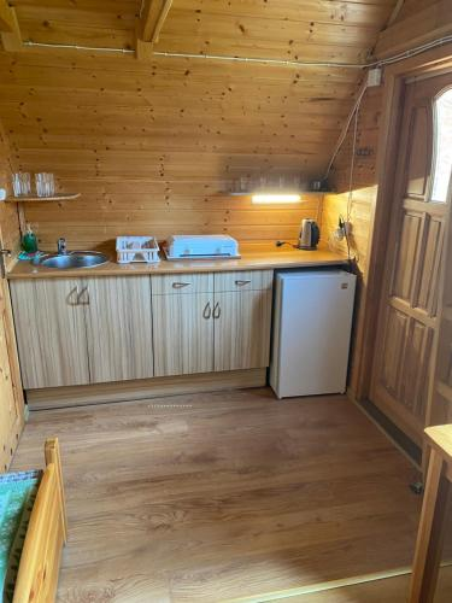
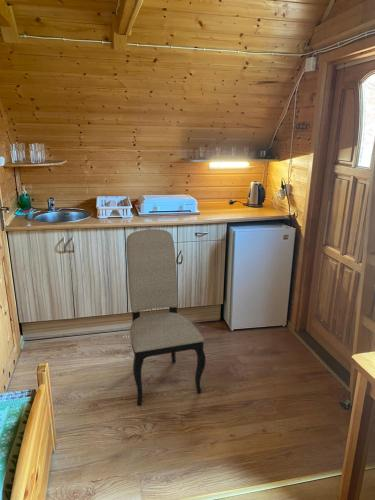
+ dining chair (161, 313)
